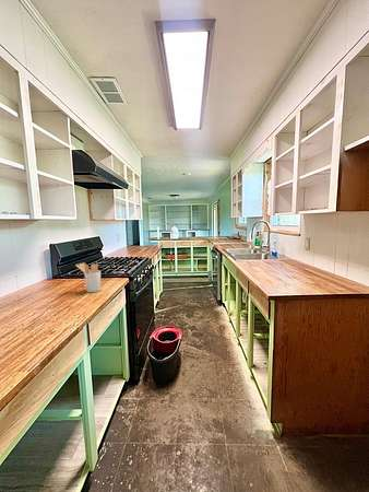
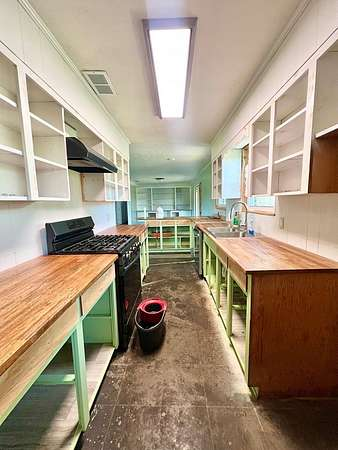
- utensil holder (88, 276)
